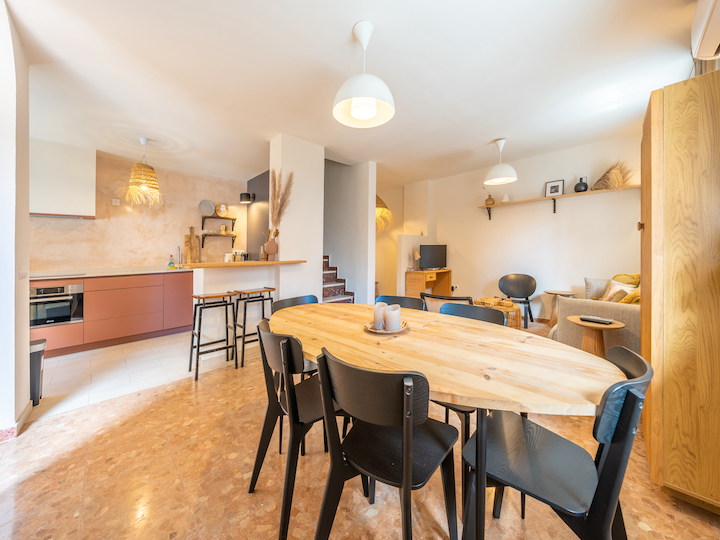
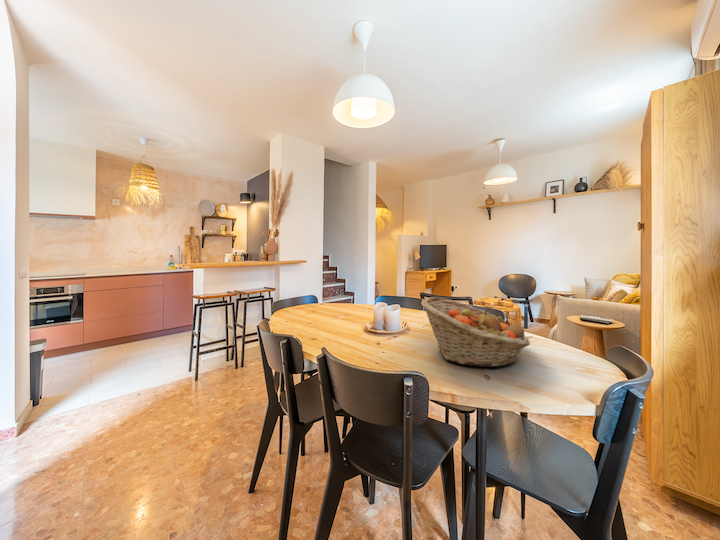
+ fruit basket (471, 326)
